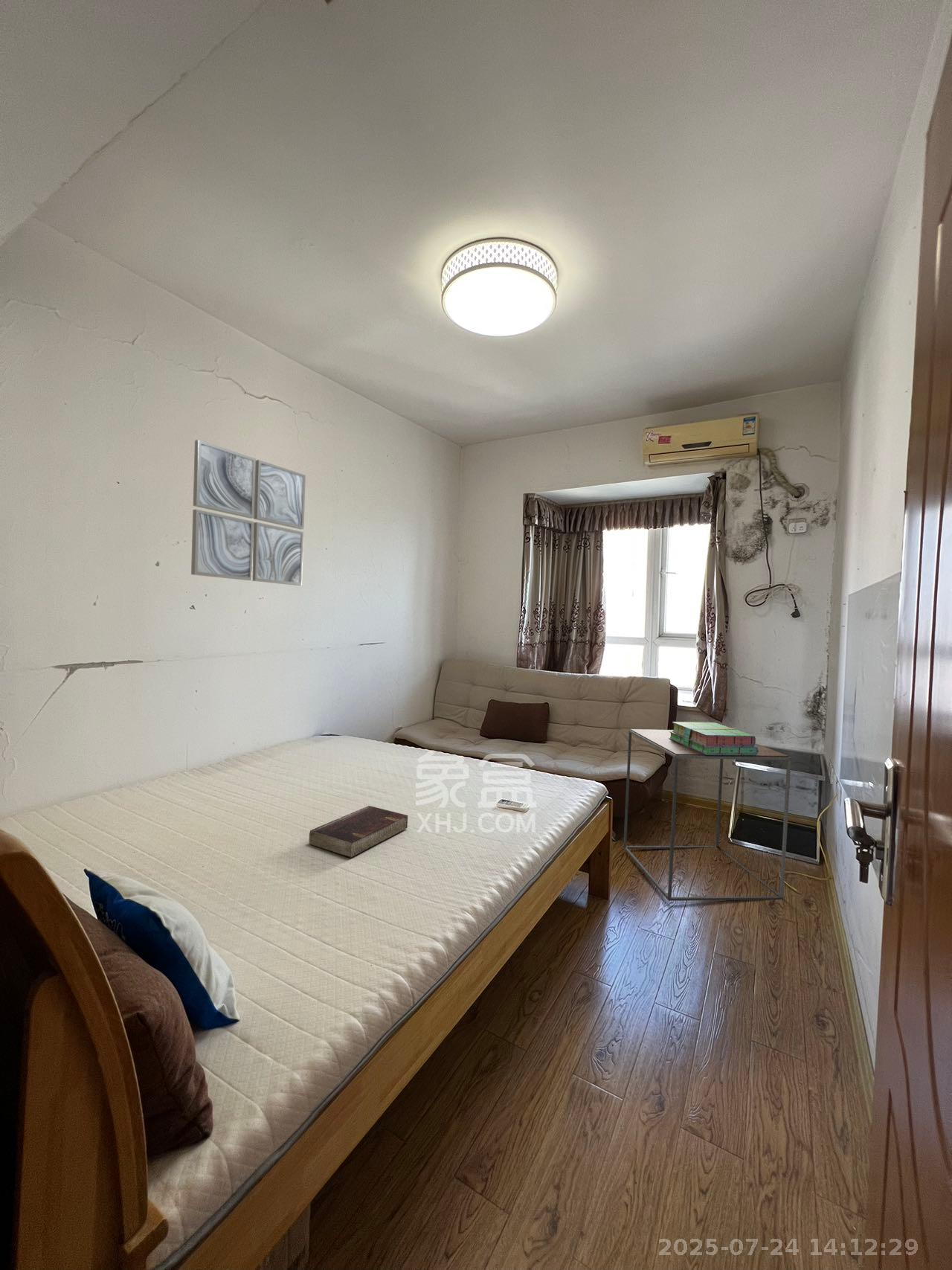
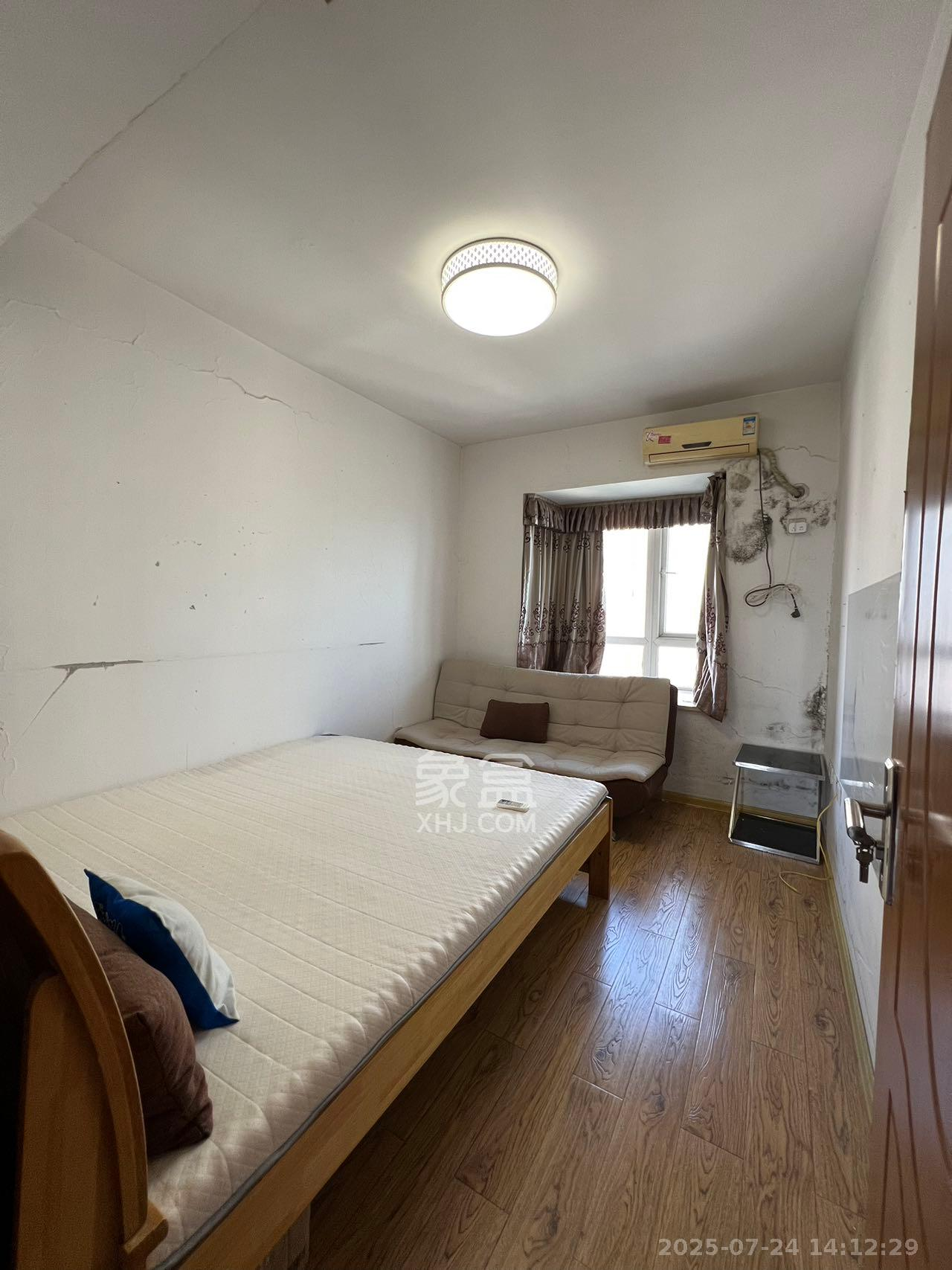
- side table (718, 806)
- wall art (254, 519)
- stack of books (711, 737)
- hardback book (360, 829)
